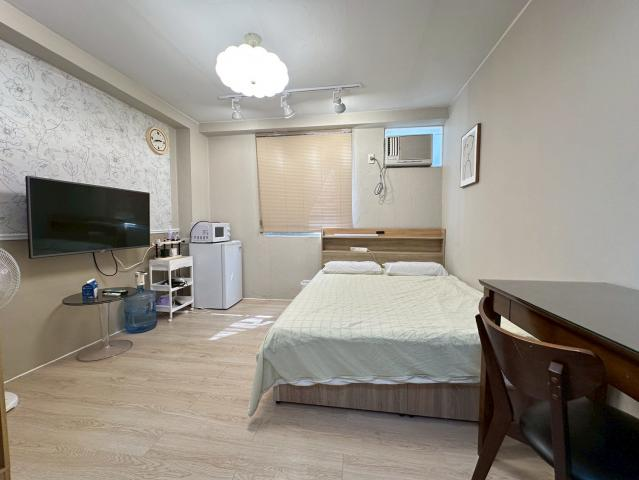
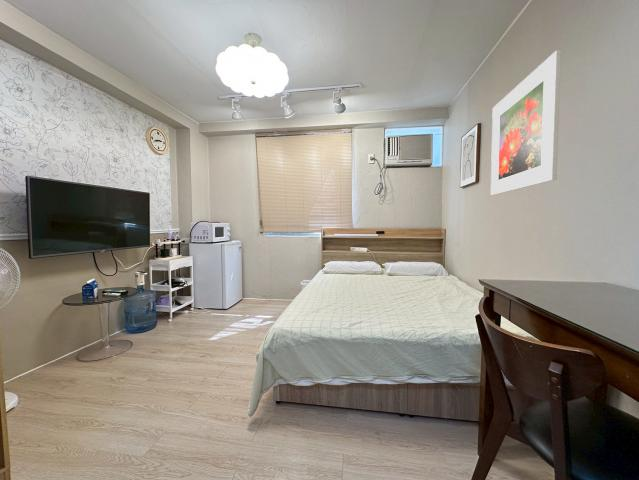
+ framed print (518, 137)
